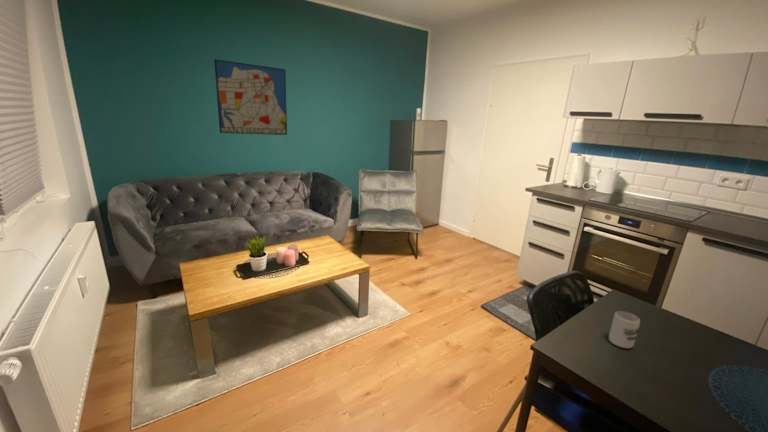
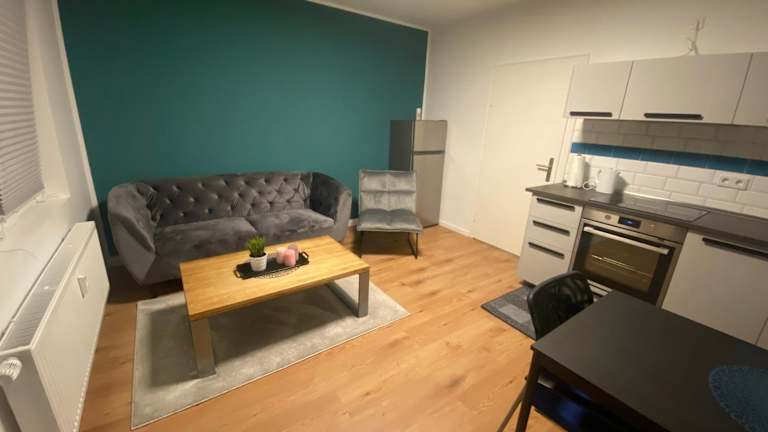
- cup (624, 329)
- wall art (253, 100)
